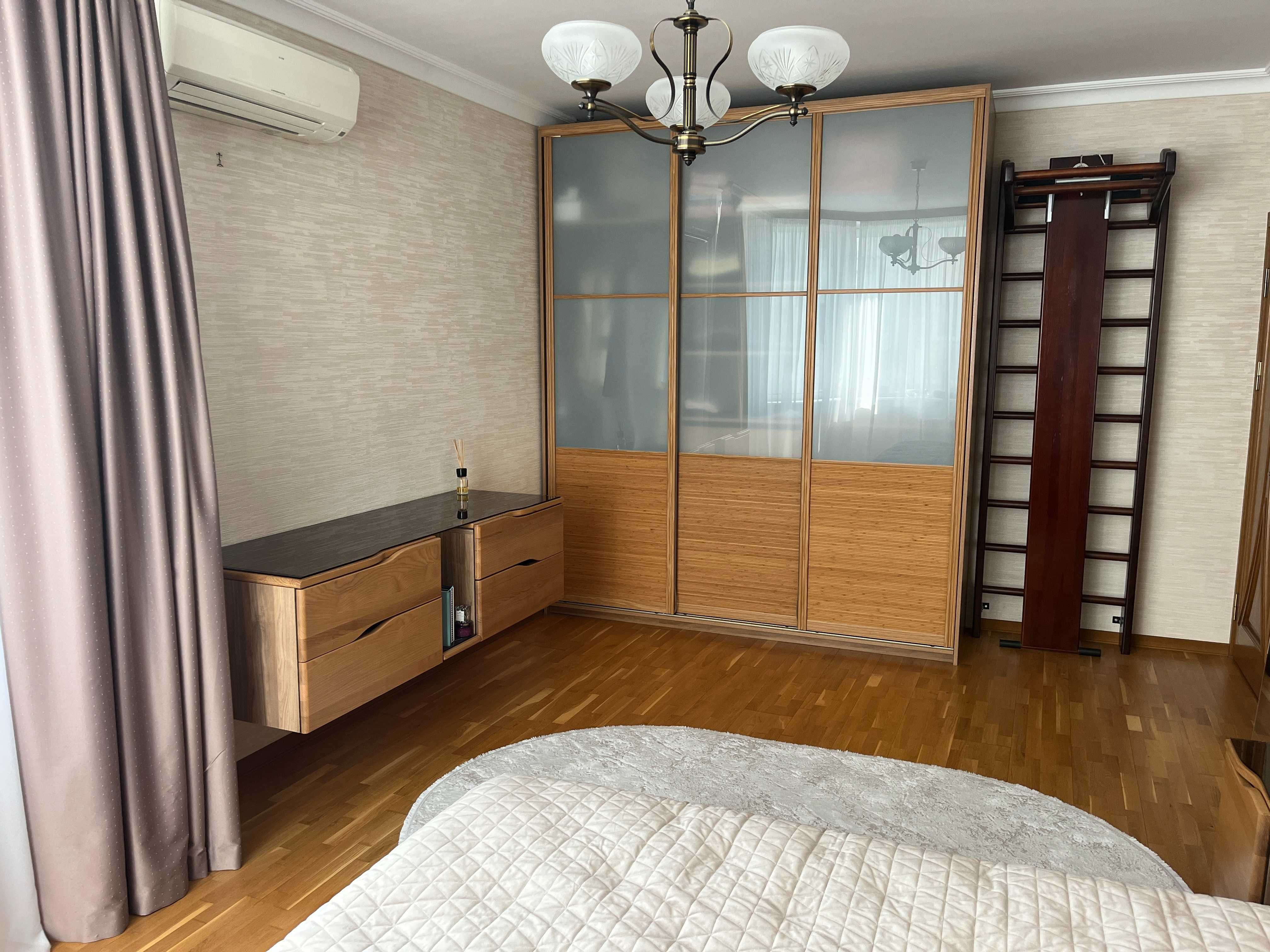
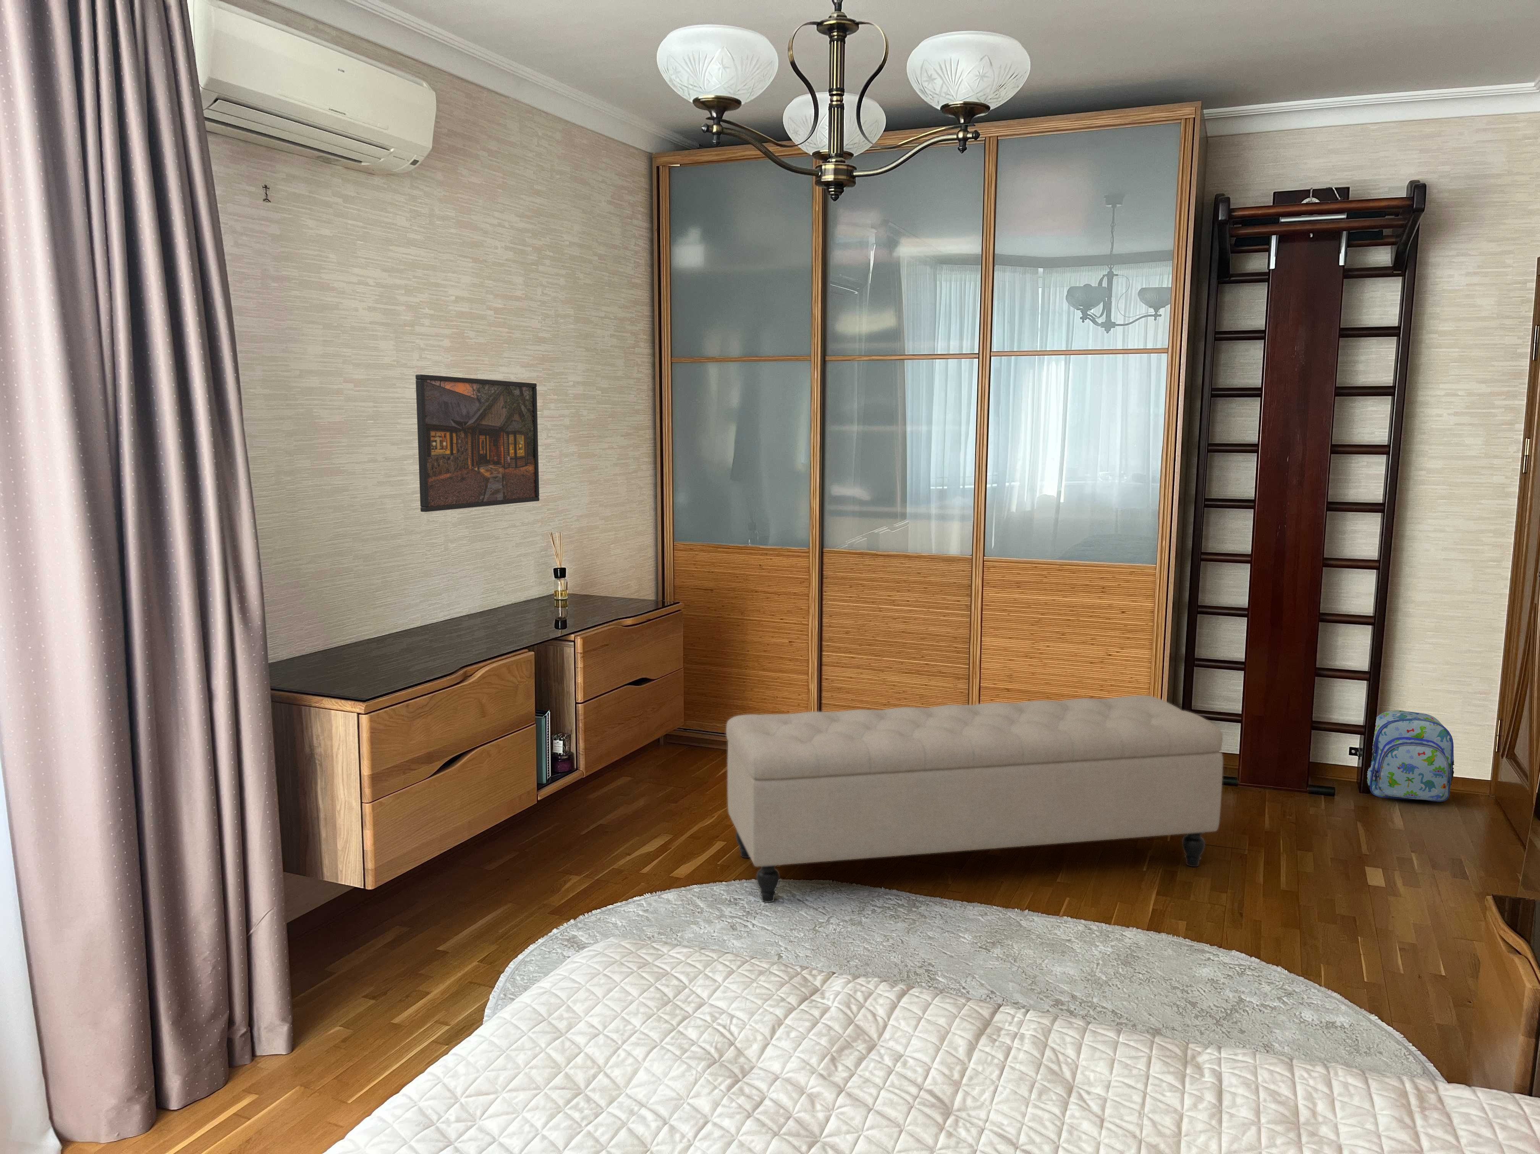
+ backpack (1411, 756)
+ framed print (483, 444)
+ bench (969, 788)
